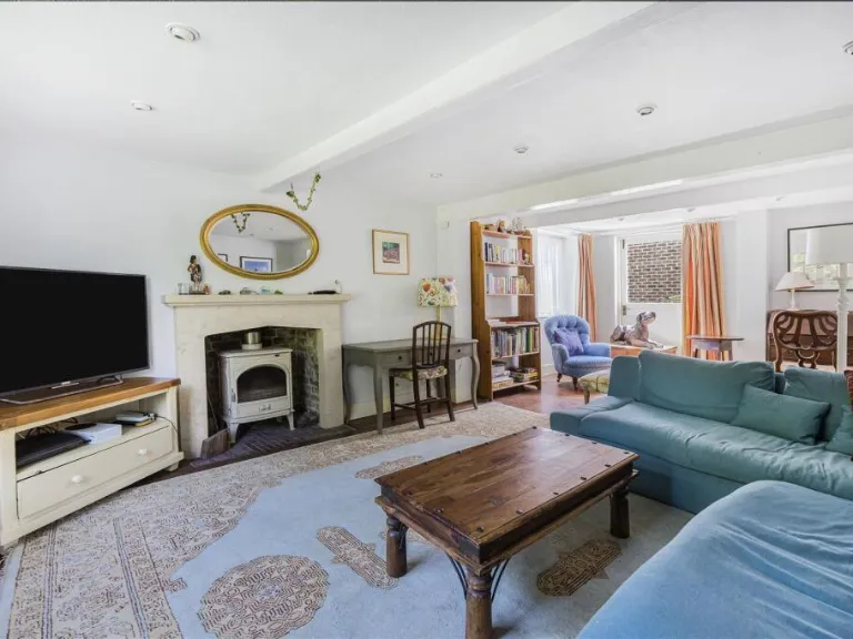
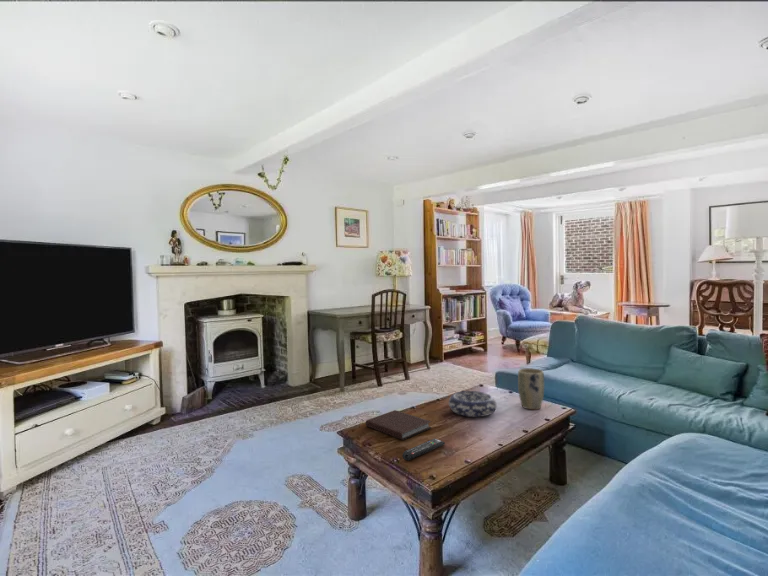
+ decorative bowl (472, 403)
+ remote control (424, 448)
+ plant pot (531, 388)
+ notebook (398, 424)
